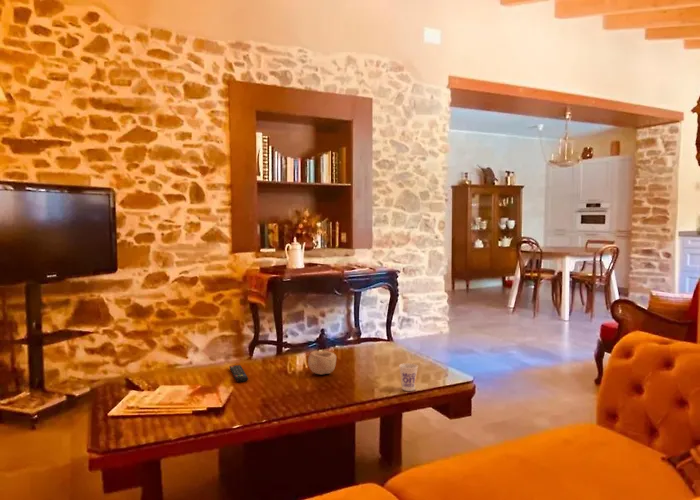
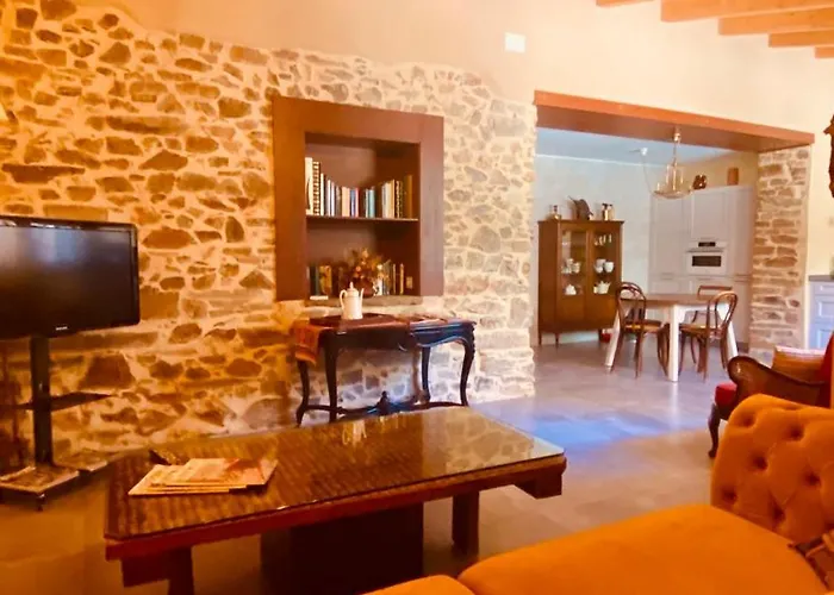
- cup (408, 377)
- bowl (322, 362)
- remote control (238, 373)
